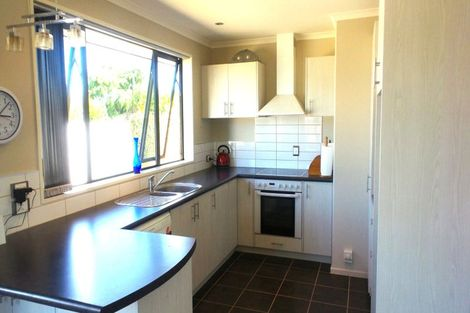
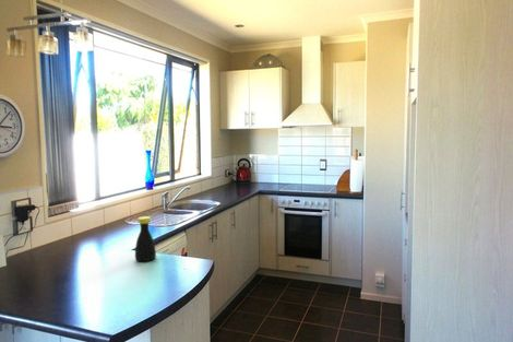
+ bottle (144, 238)
